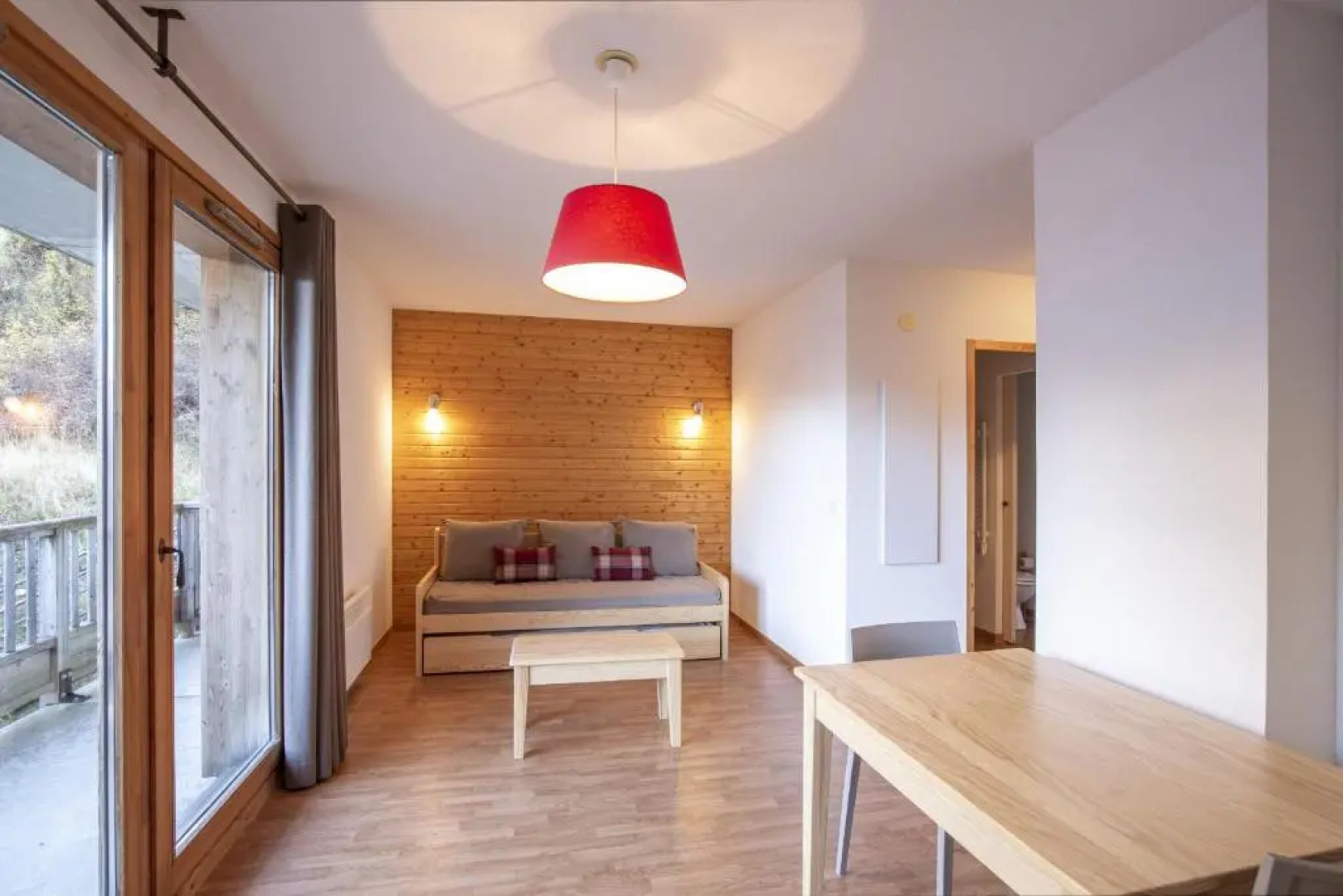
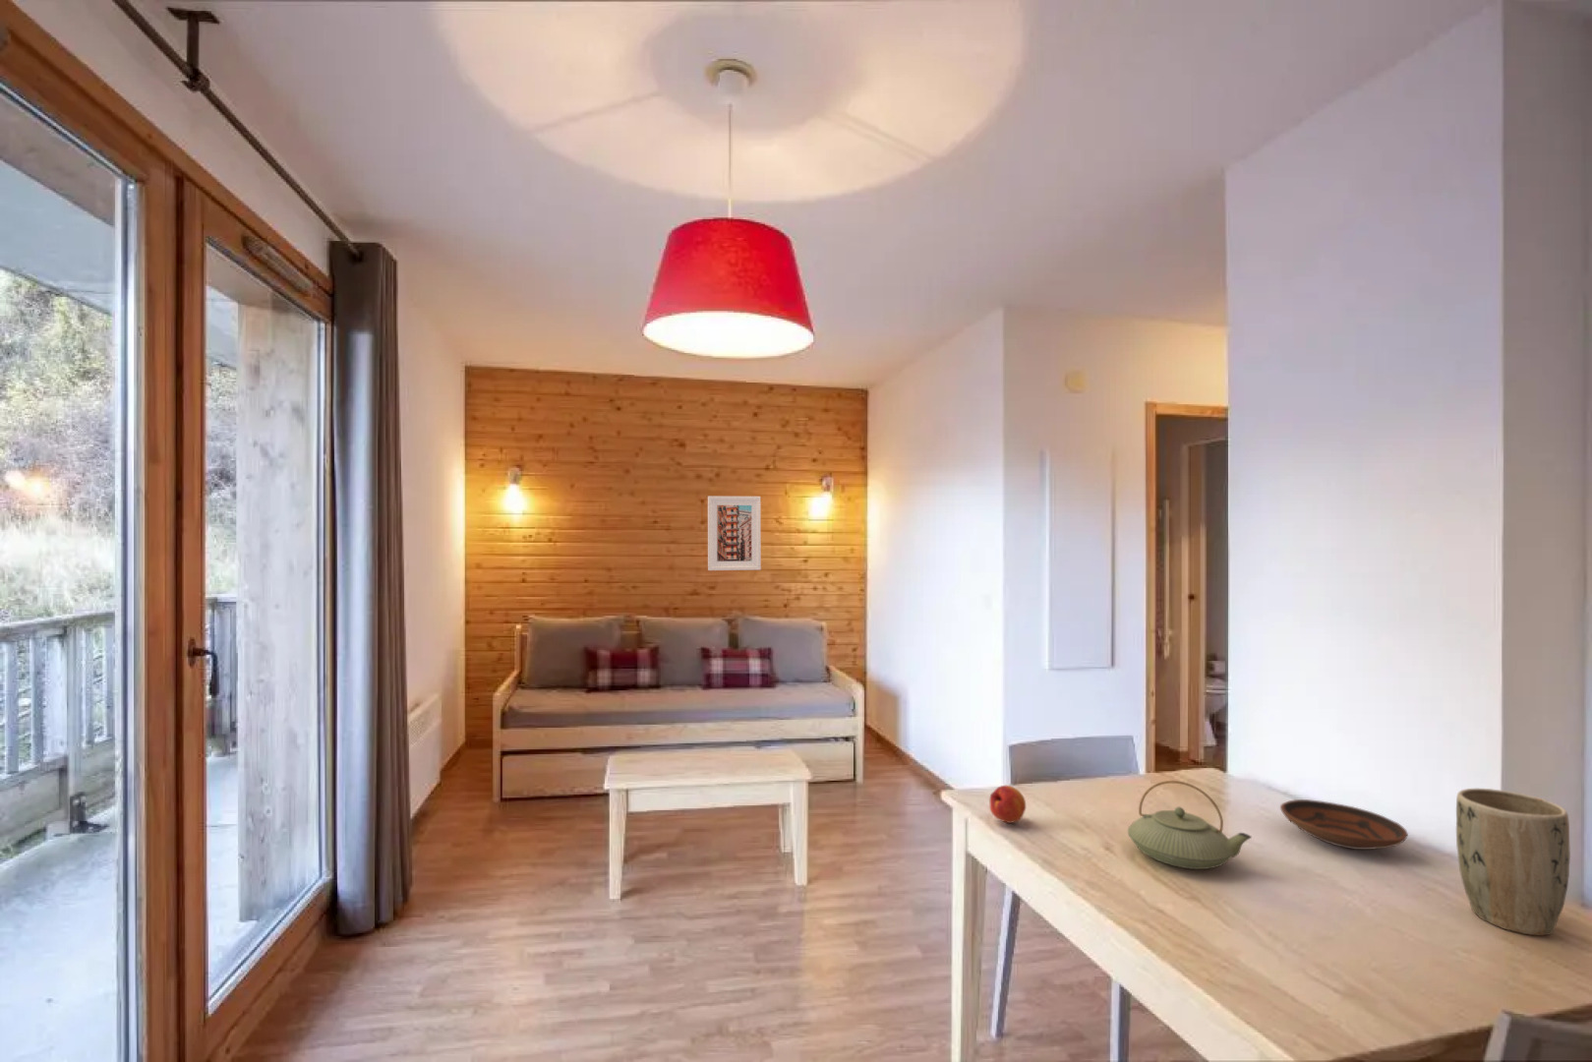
+ bowl (1341, 829)
+ fruit (1006, 804)
+ teapot (1187, 820)
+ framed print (734, 533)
+ plant pot (1511, 861)
